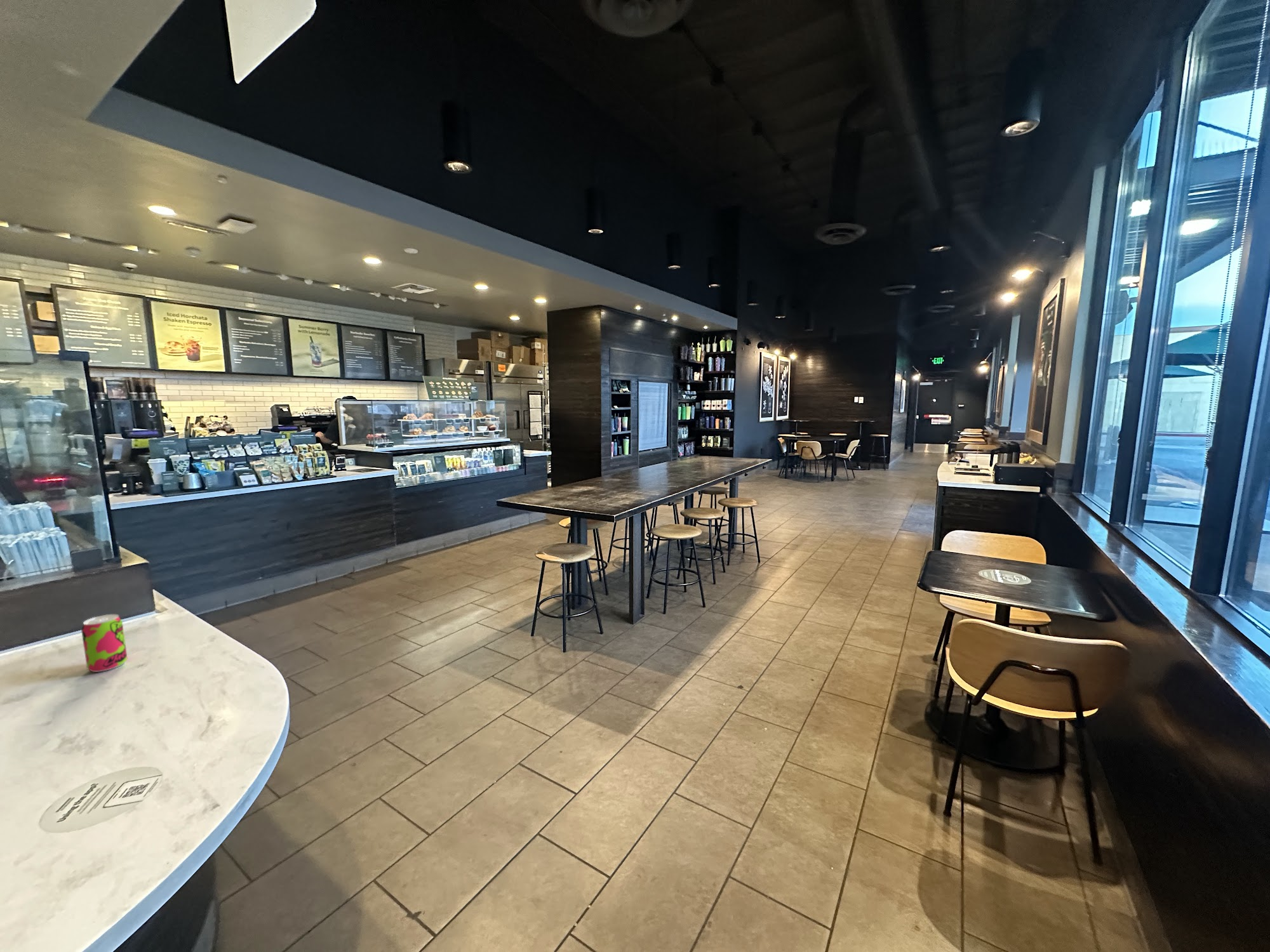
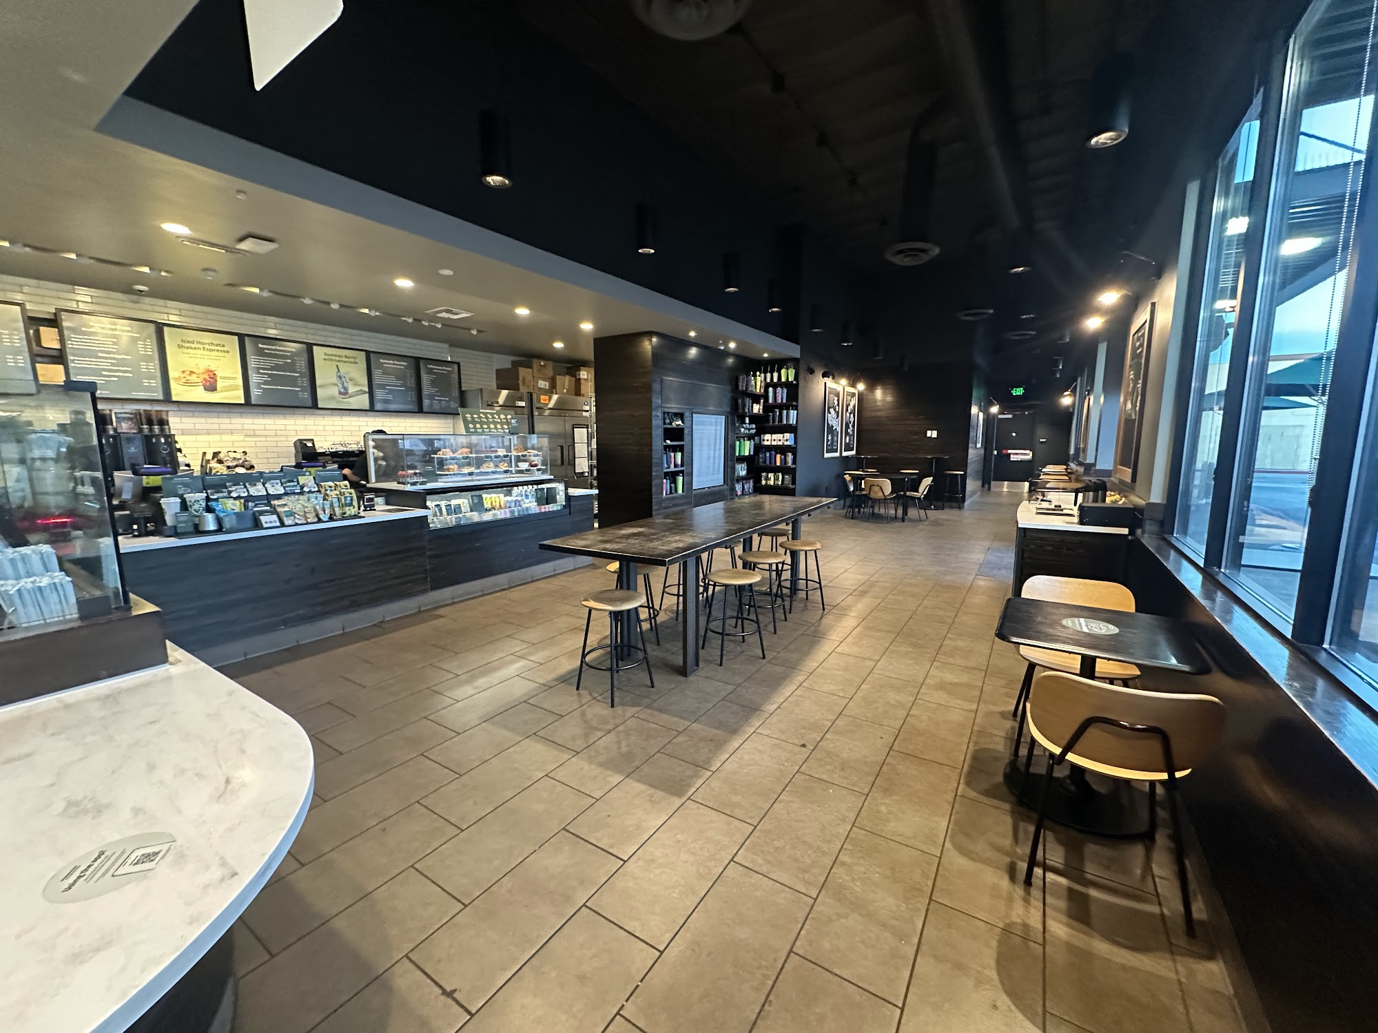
- beverage can (104, 642)
